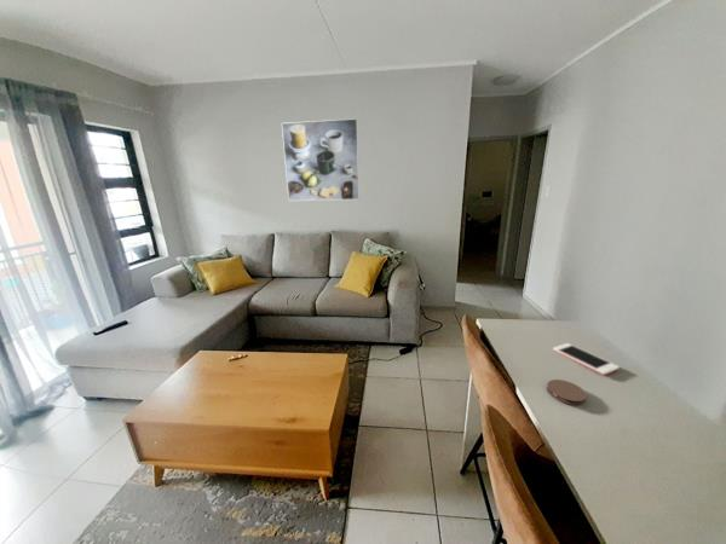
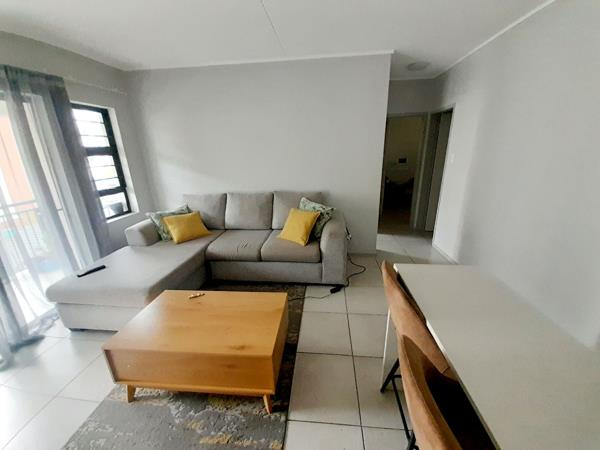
- cell phone (583, 358)
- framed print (321, 162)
- coaster (565, 390)
